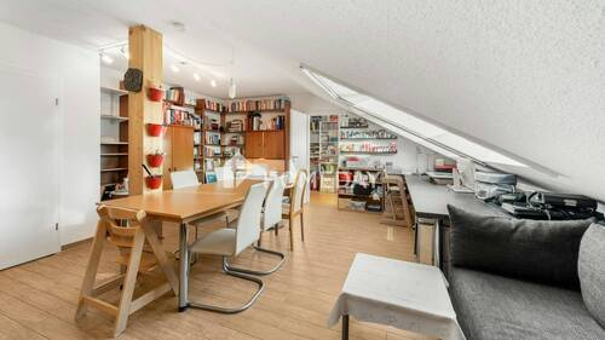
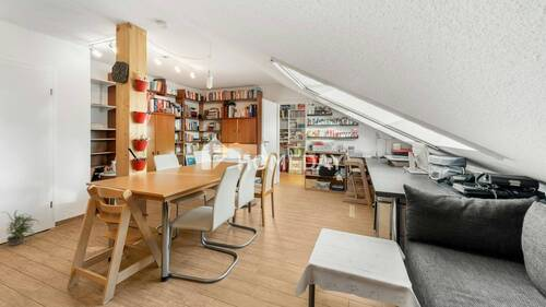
+ potted plant (19, 226)
